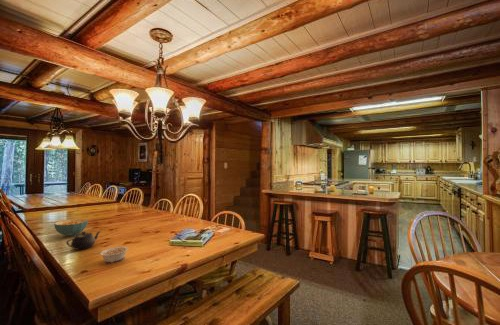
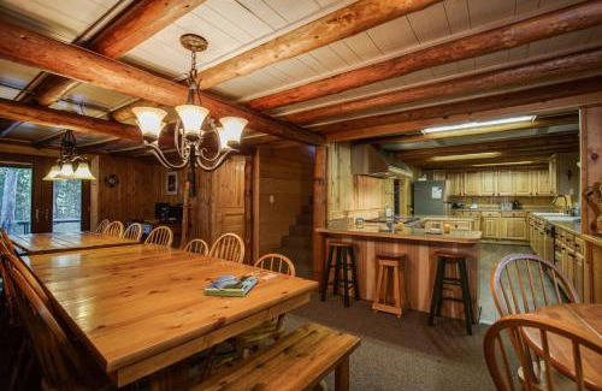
- teapot (84, 239)
- legume (113, 254)
- cereal bowl (71, 228)
